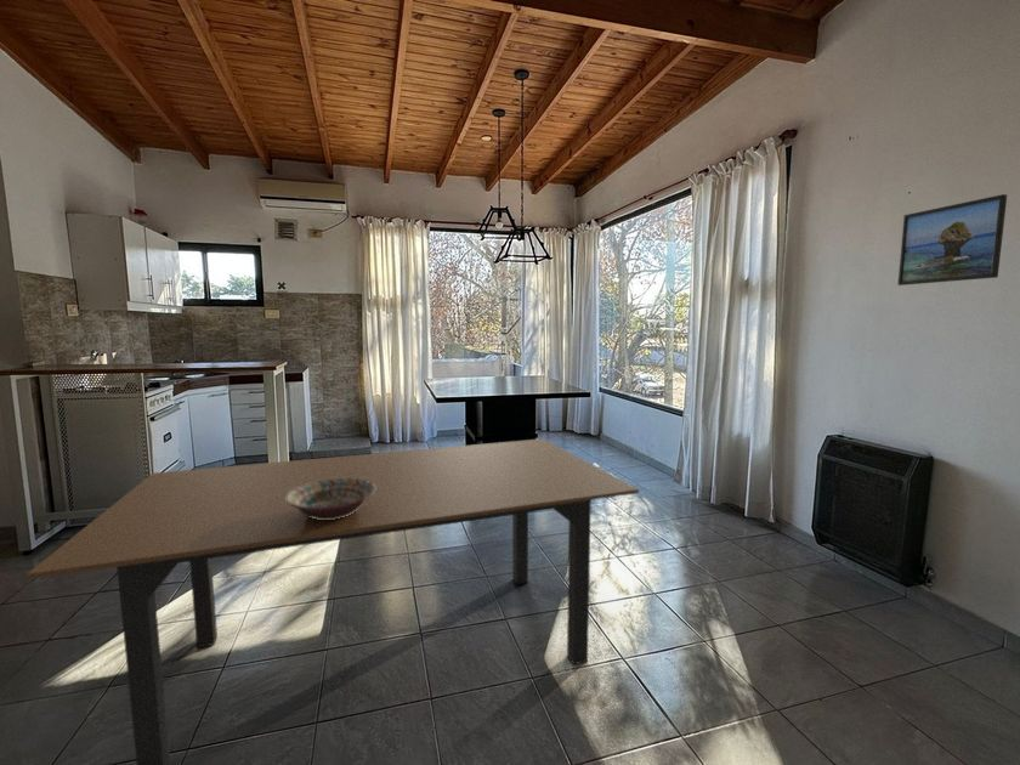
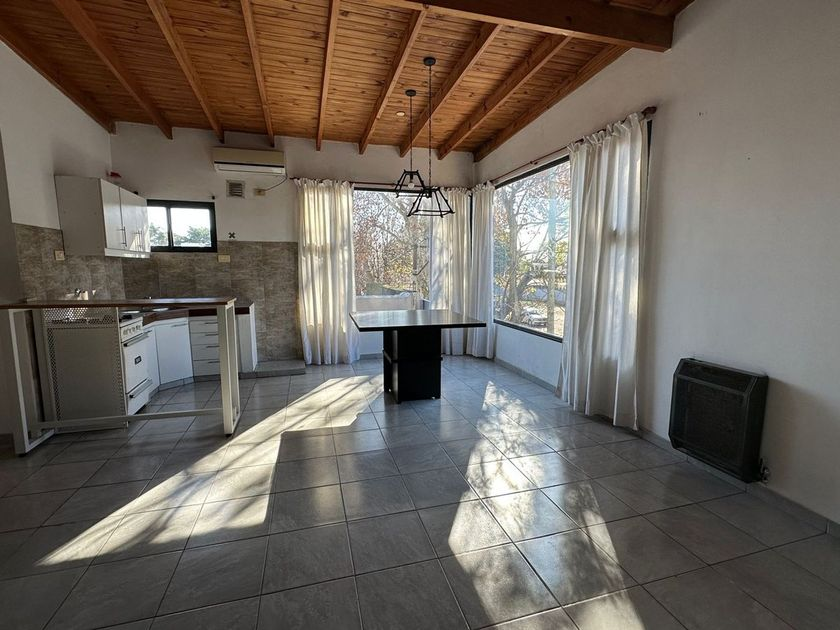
- decorative bowl (332, 500)
- dining table (381, 533)
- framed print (947, 243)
